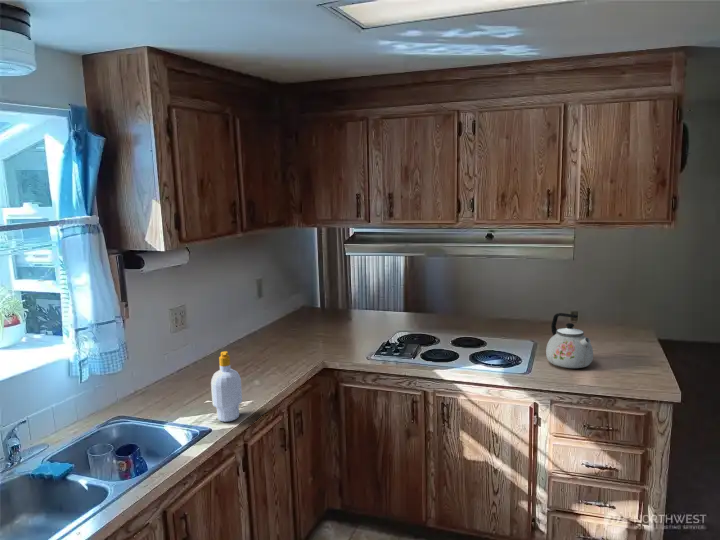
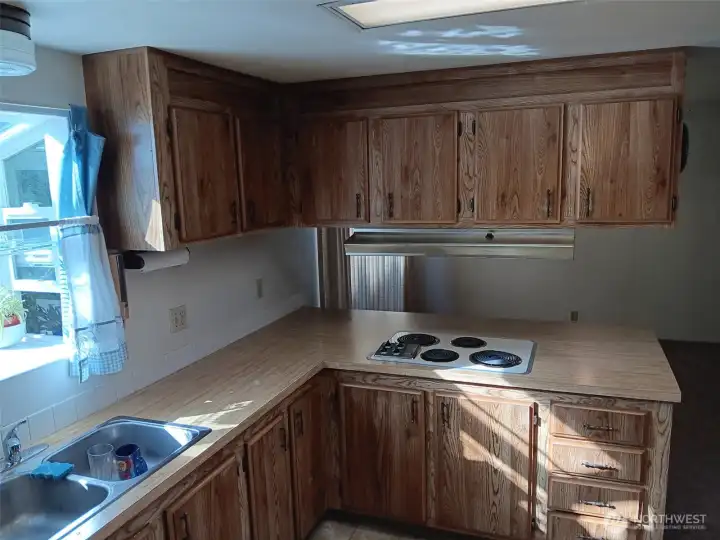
- soap bottle (226, 385)
- kettle (570, 339)
